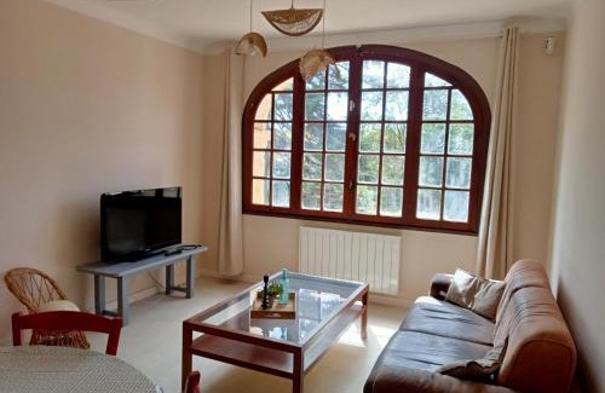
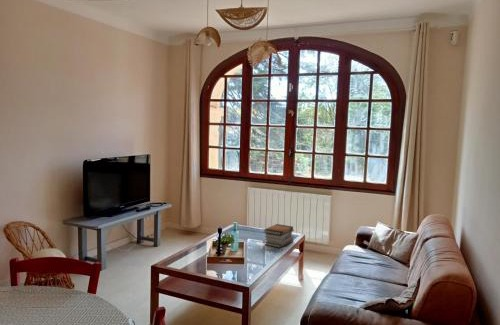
+ book stack (278, 235)
